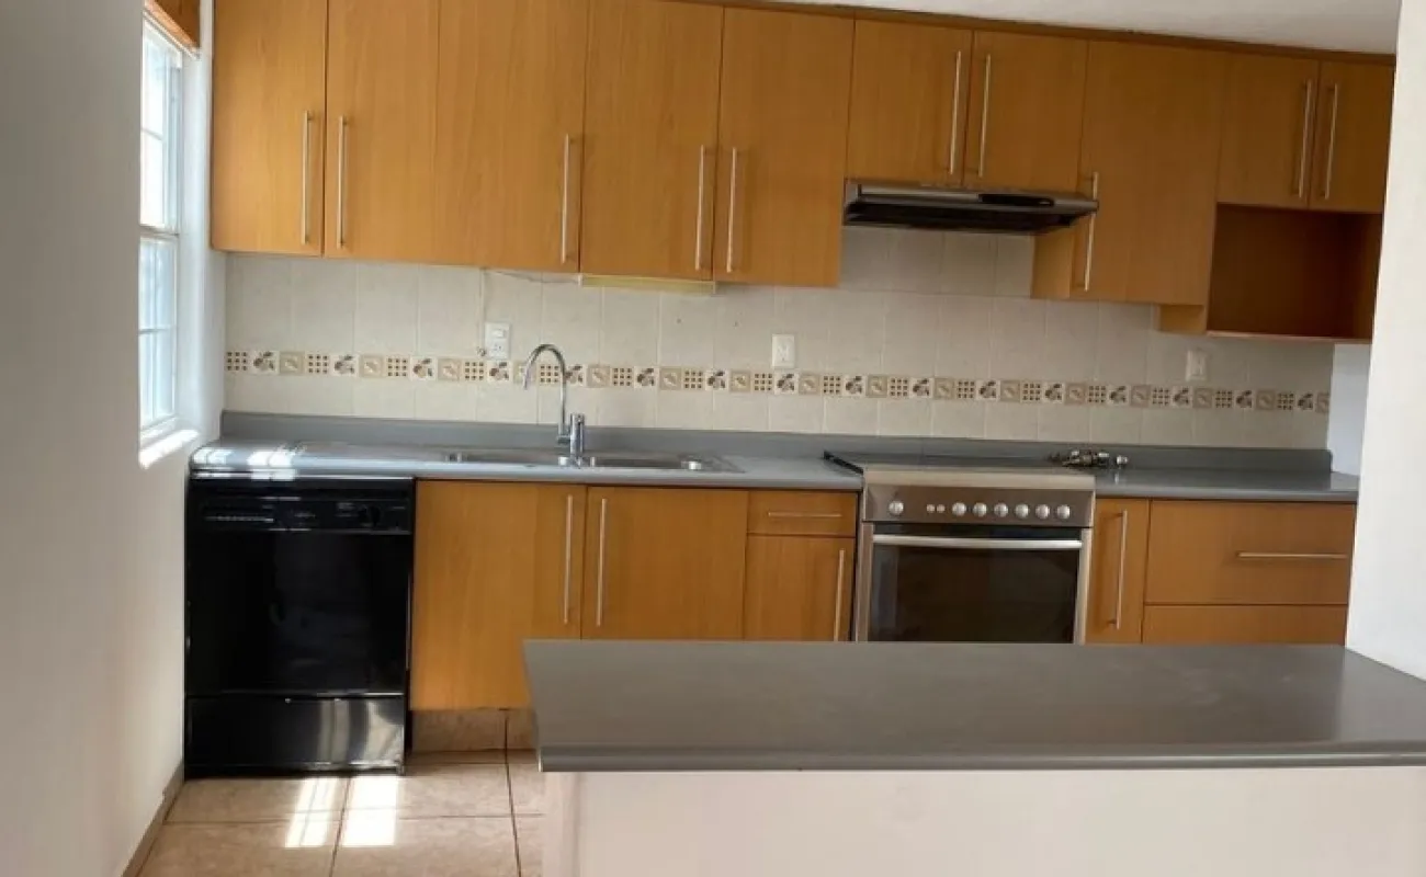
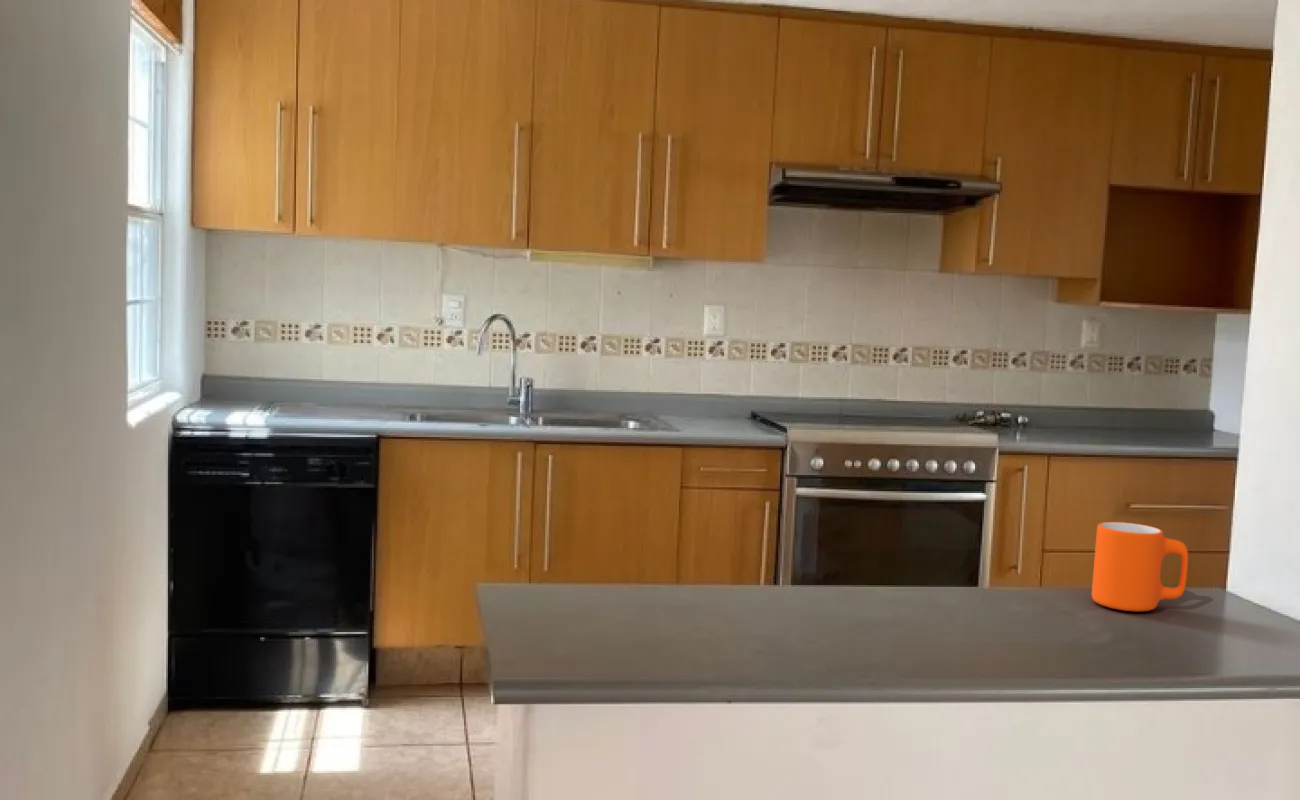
+ mug (1135, 566)
